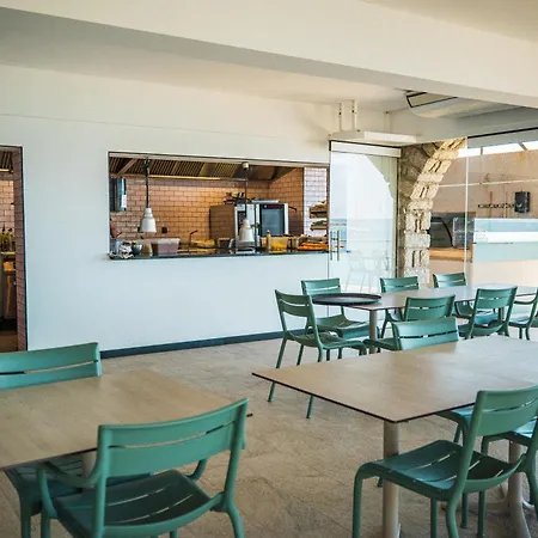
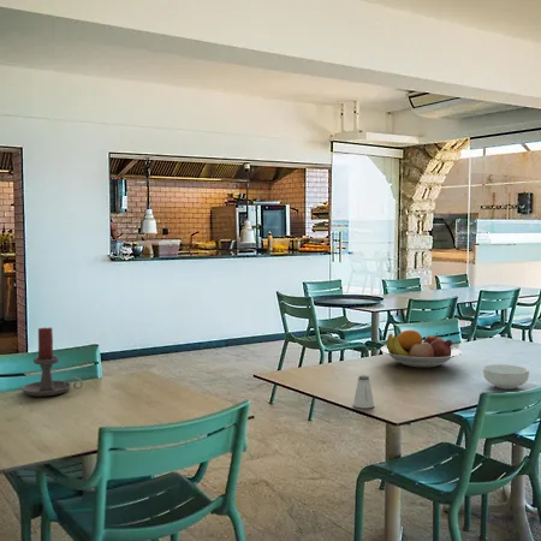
+ cereal bowl (505, 377)
+ saltshaker (363, 391)
+ candle holder (52, 358)
+ fruit bowl (420, 346)
